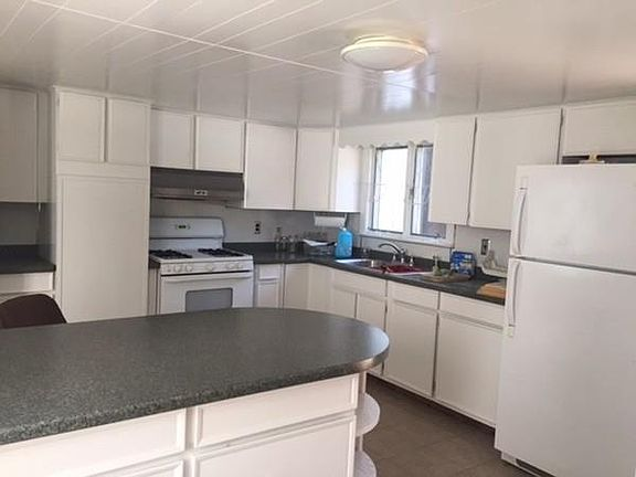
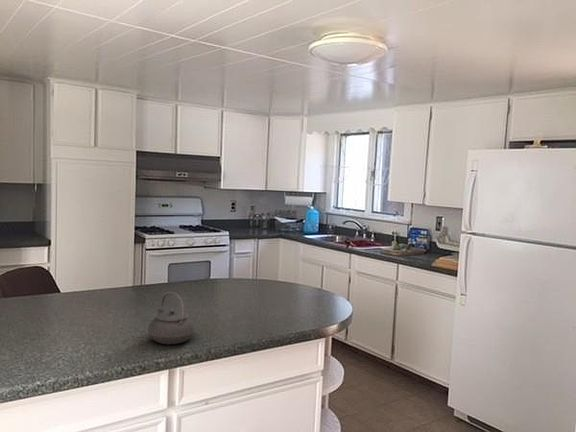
+ teapot (170, 315)
